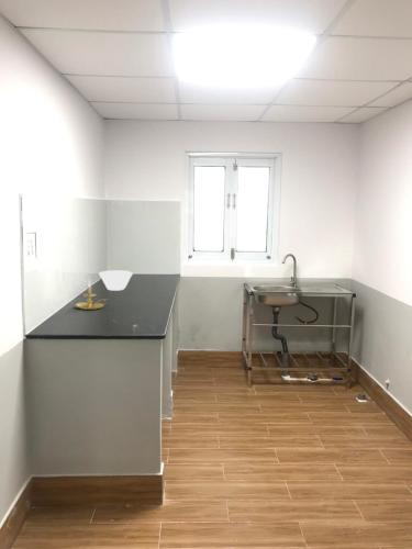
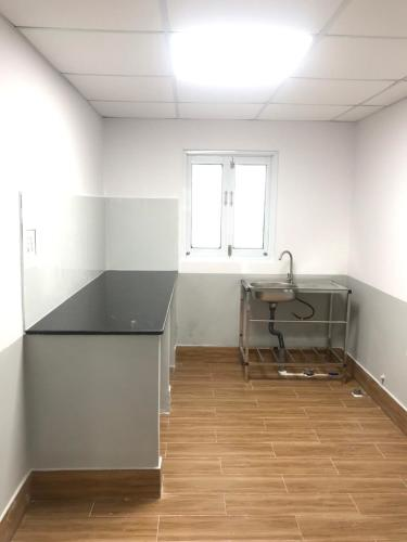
- bowl (115, 280)
- candle holder (90, 293)
